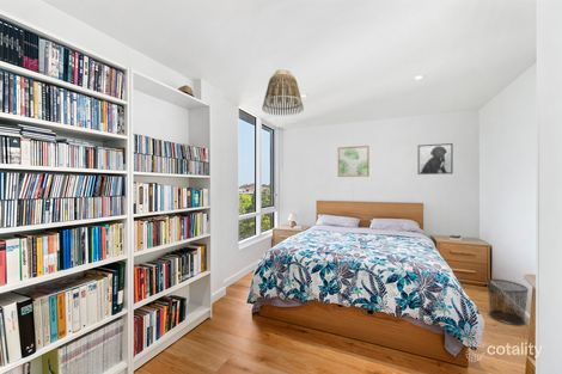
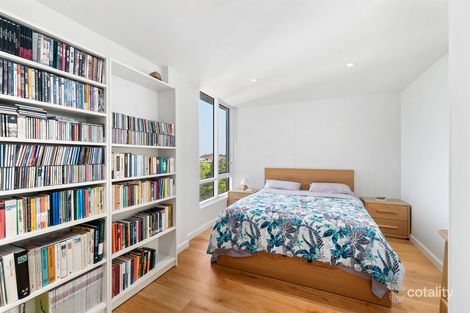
- lamp shade (283, 90)
- waste bin (505, 301)
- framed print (434, 159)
- wall art (353, 161)
